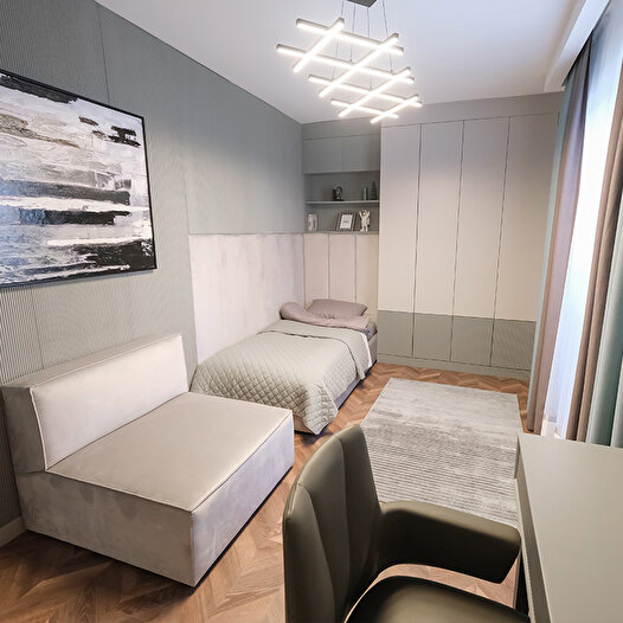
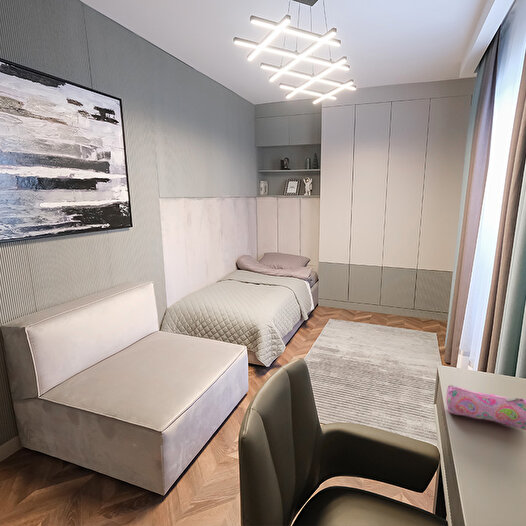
+ pencil case (486, 405)
